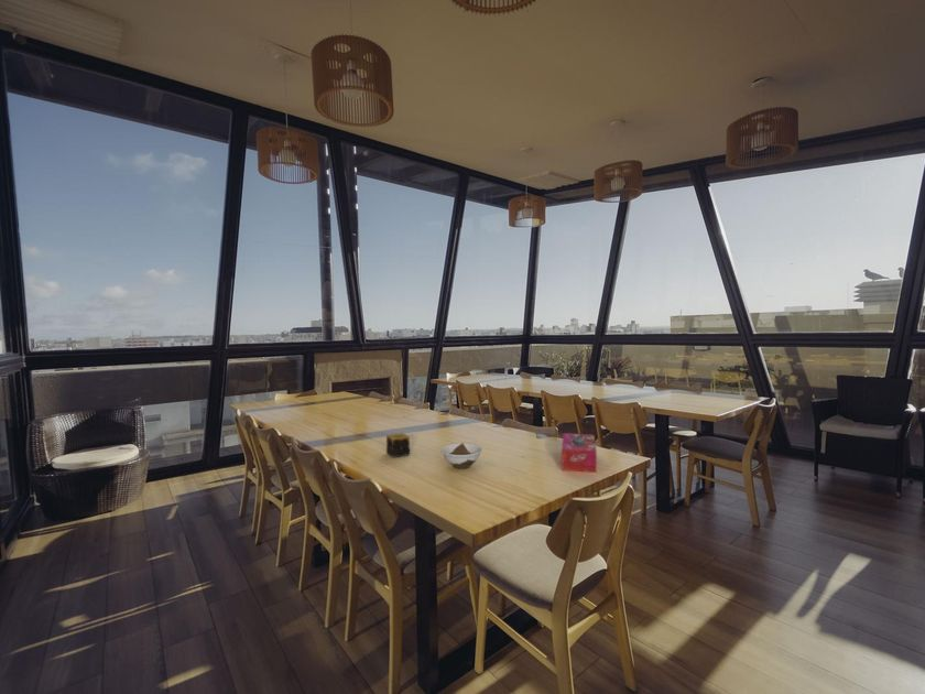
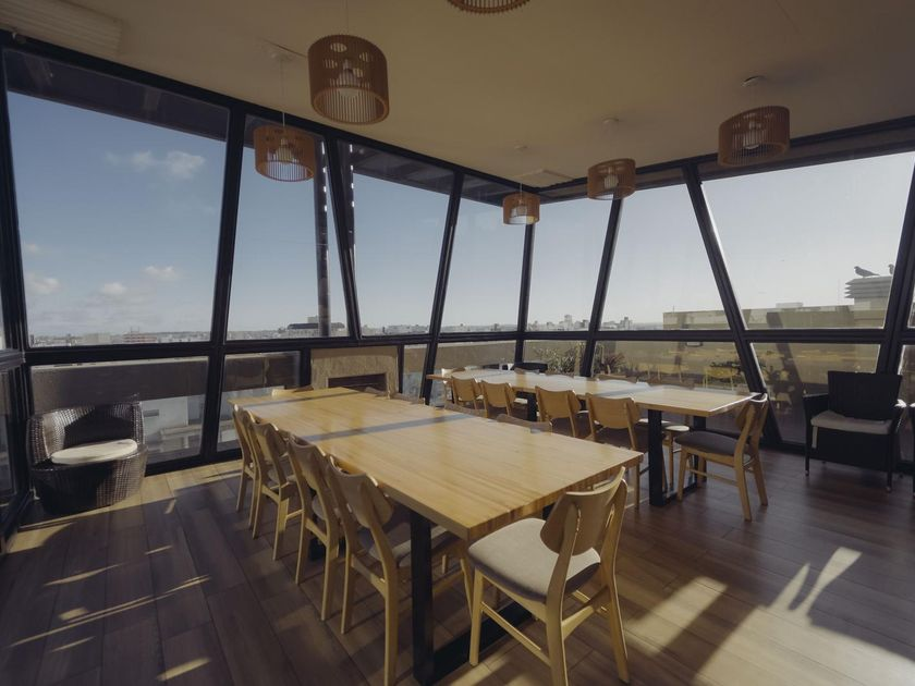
- candle (398, 444)
- bowl (461, 457)
- tissue box (578, 451)
